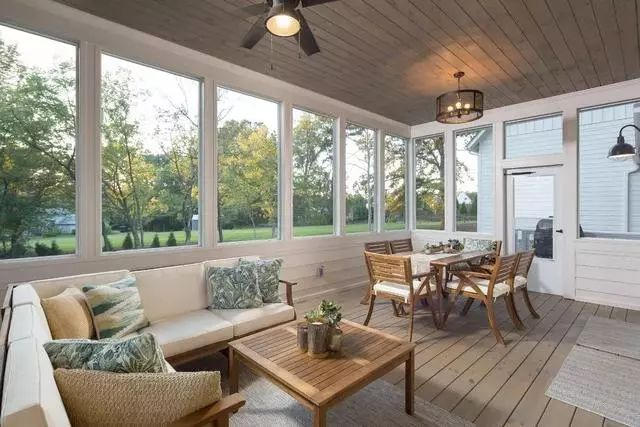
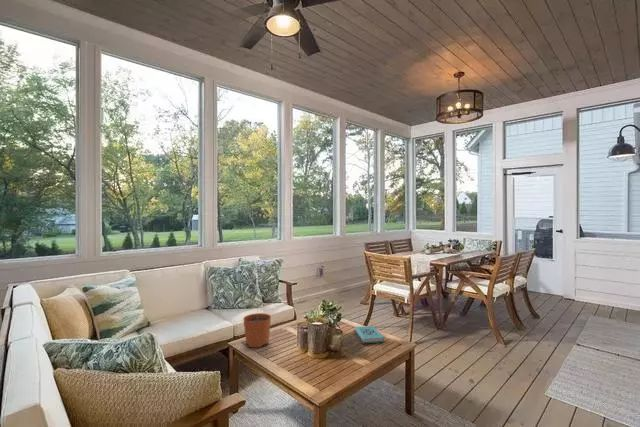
+ plant pot (257, 323)
+ book (368, 334)
